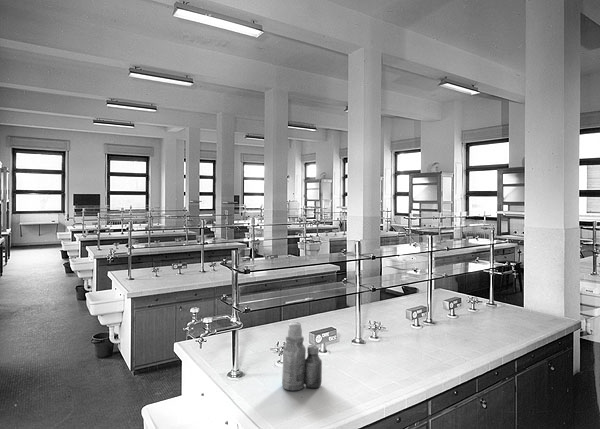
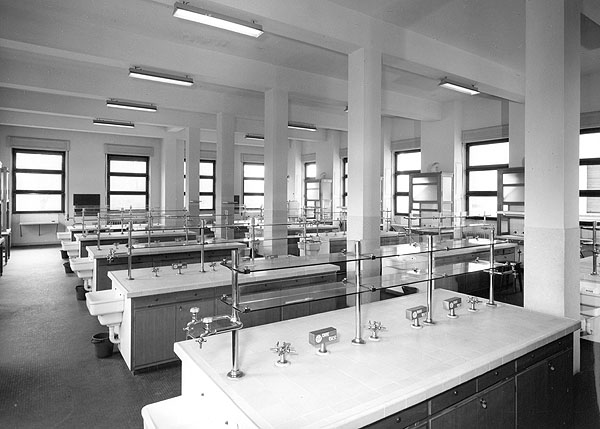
- bottle (301, 354)
